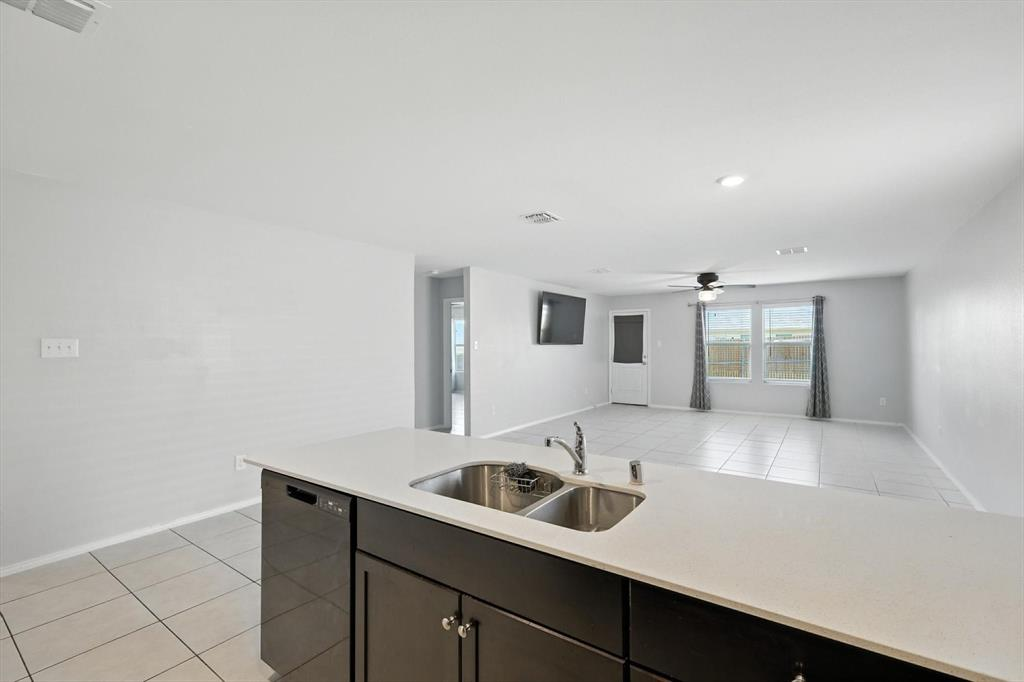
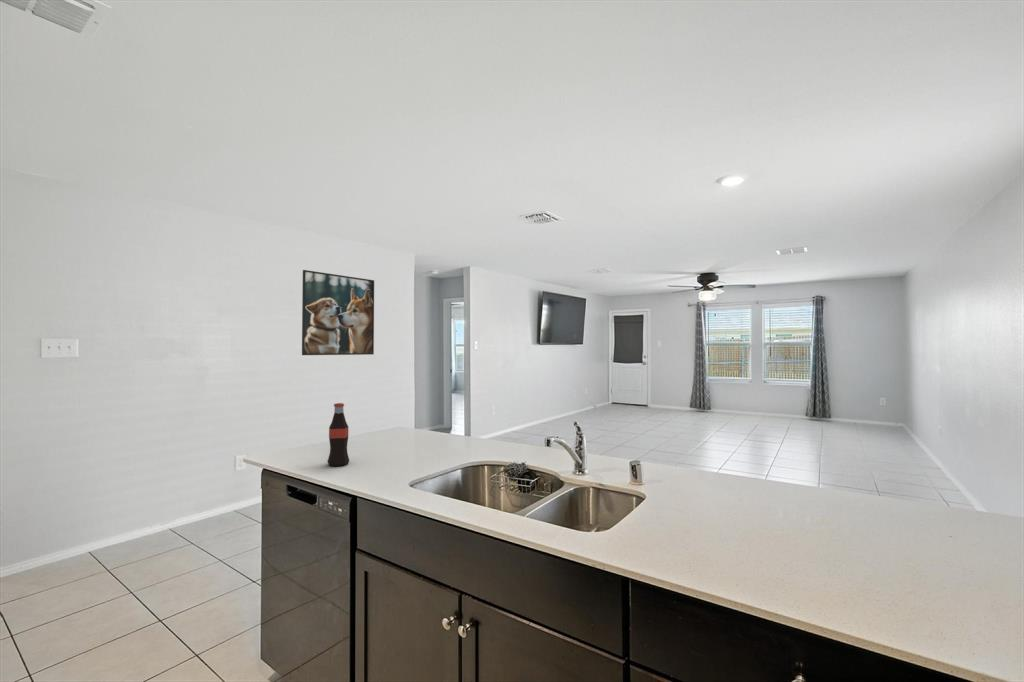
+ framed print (340, 315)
+ bottle (338, 433)
